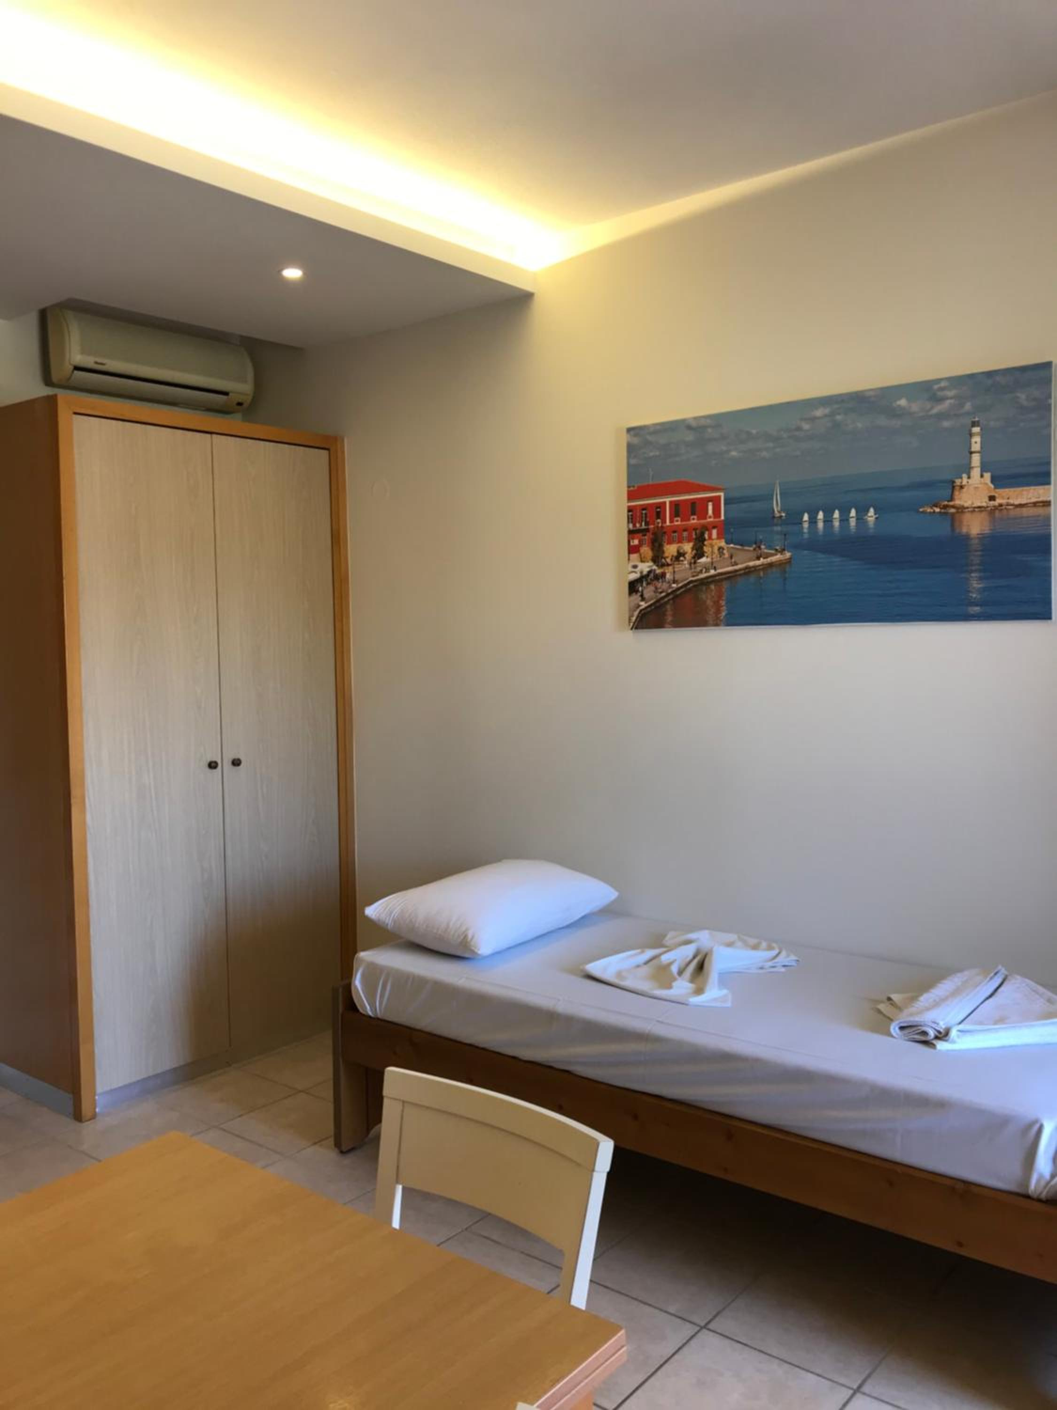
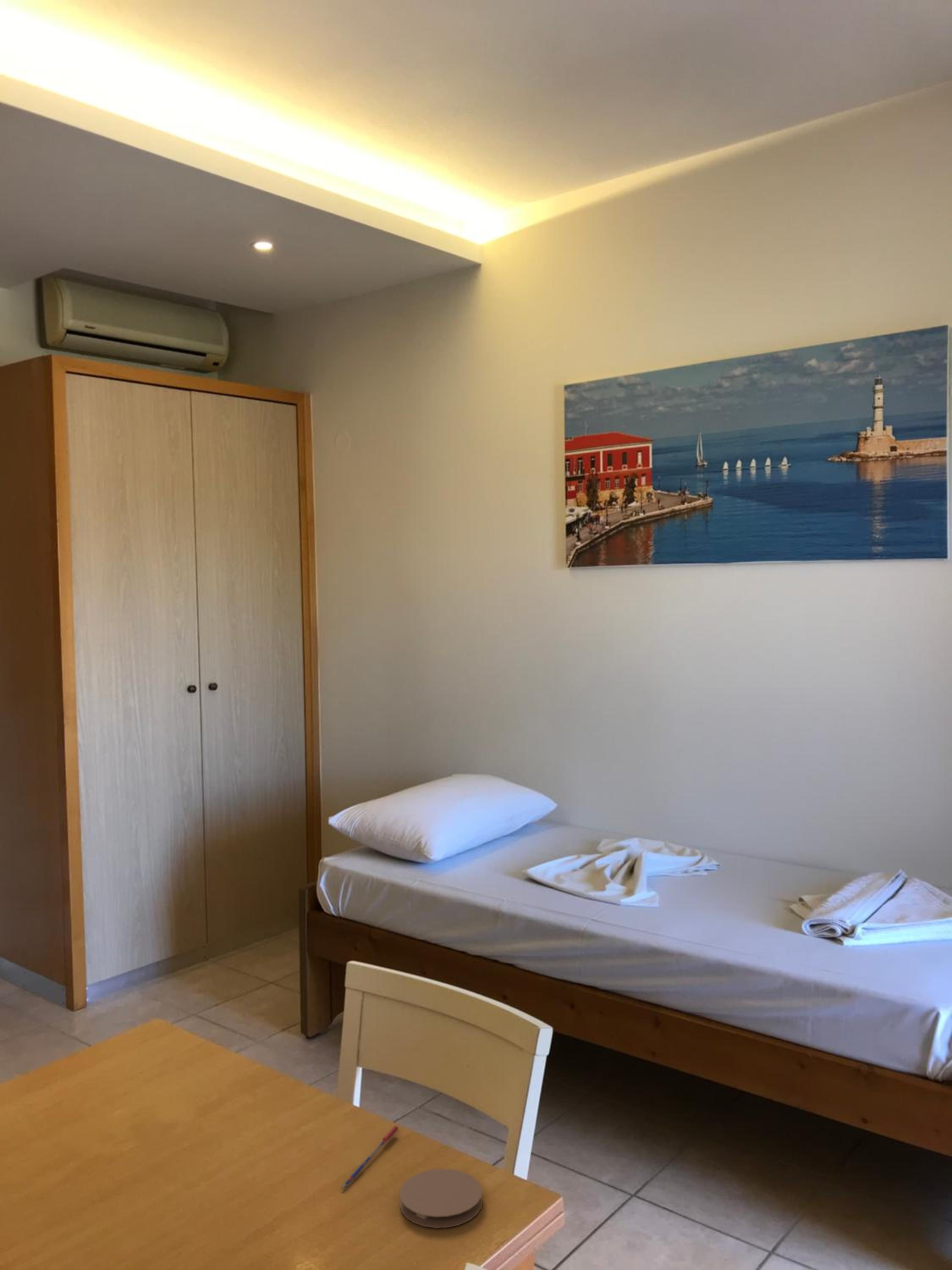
+ pen (370, 1155)
+ coaster (441, 1197)
